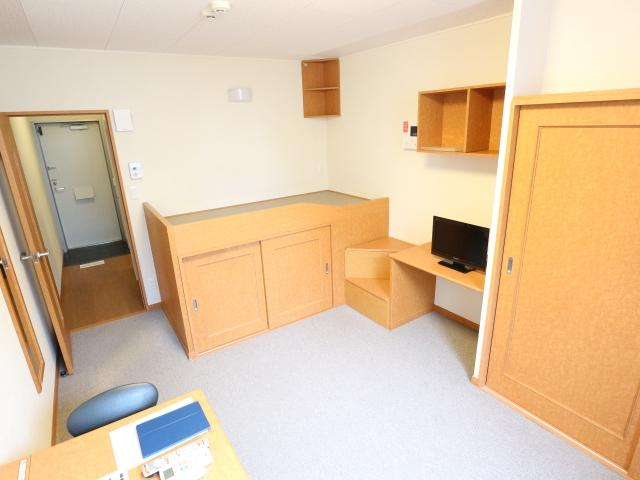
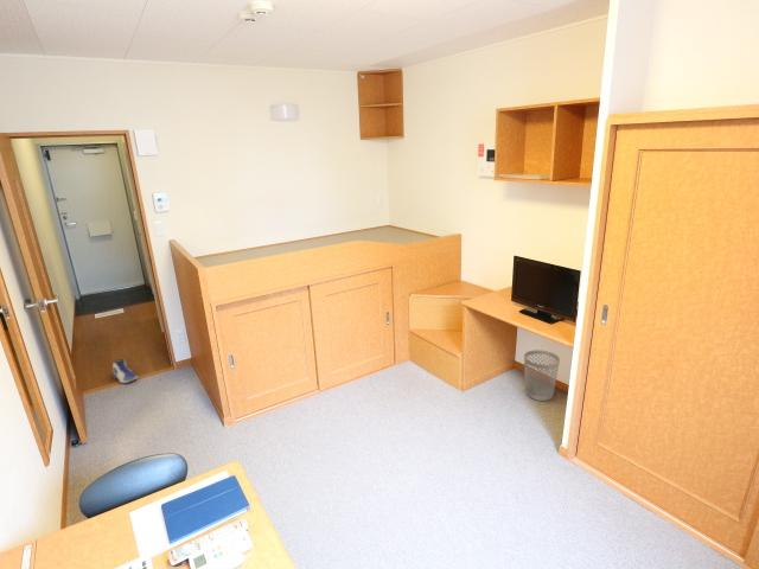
+ sneaker (121, 370)
+ wastebasket (540, 376)
